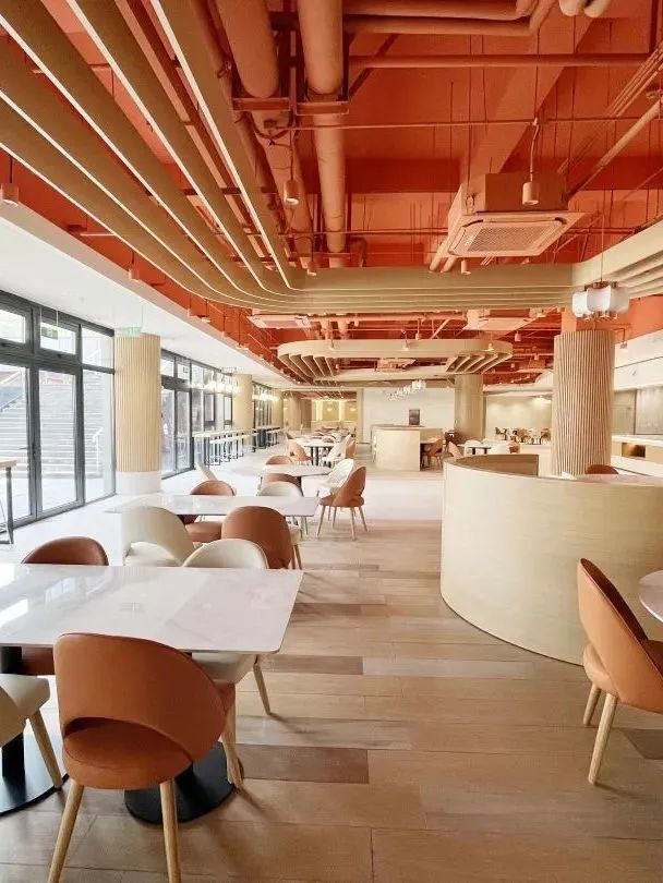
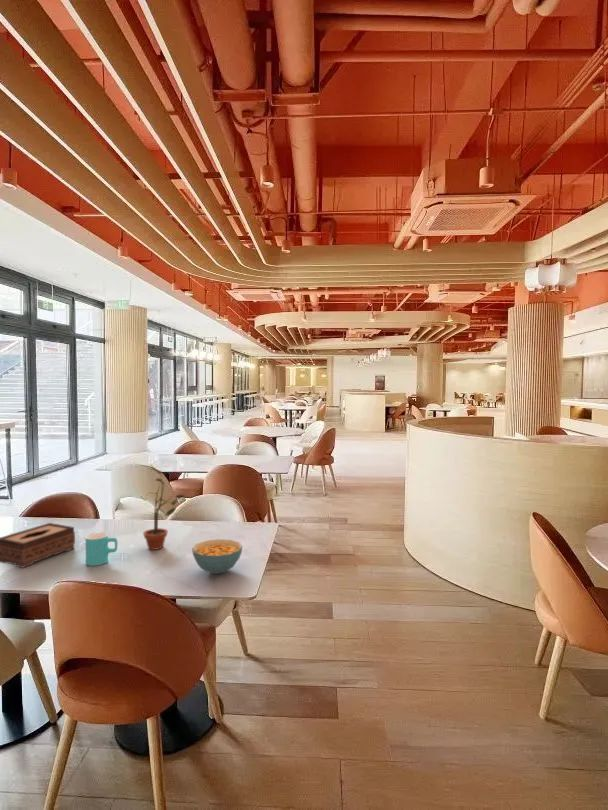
+ potted plant (155, 507)
+ tissue box (37, 543)
+ cereal bowl (217, 559)
+ cup (100, 549)
